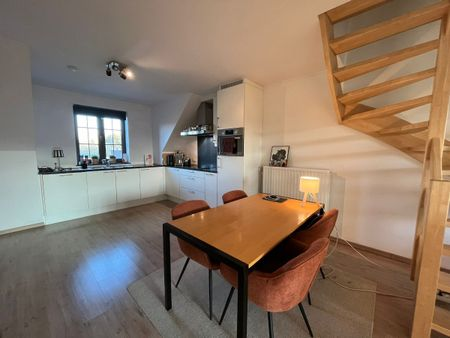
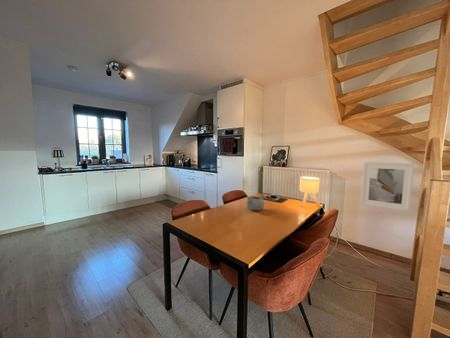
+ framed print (385, 185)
+ decorative bowl (255, 201)
